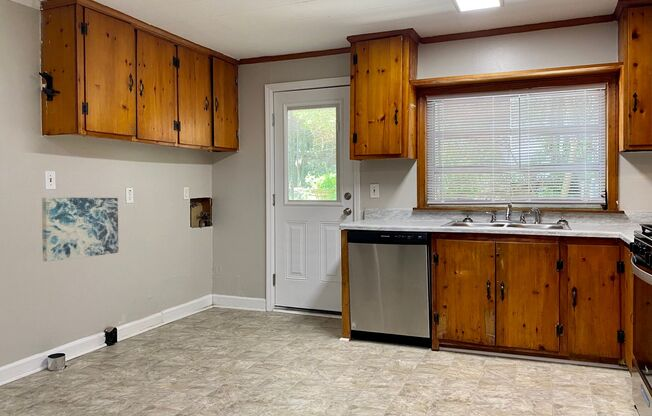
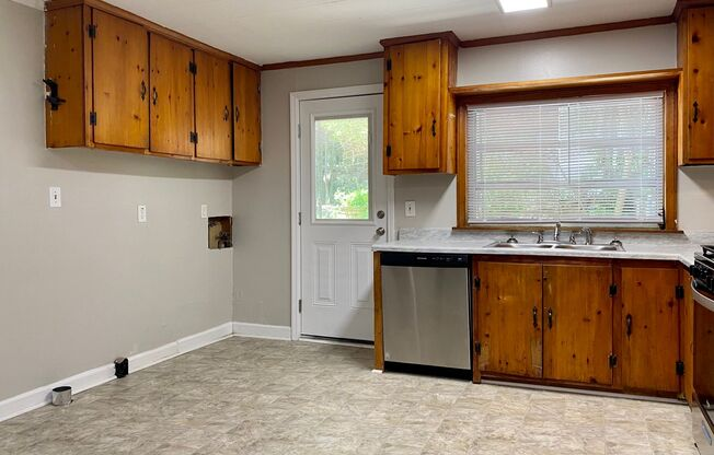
- wall art (82, 227)
